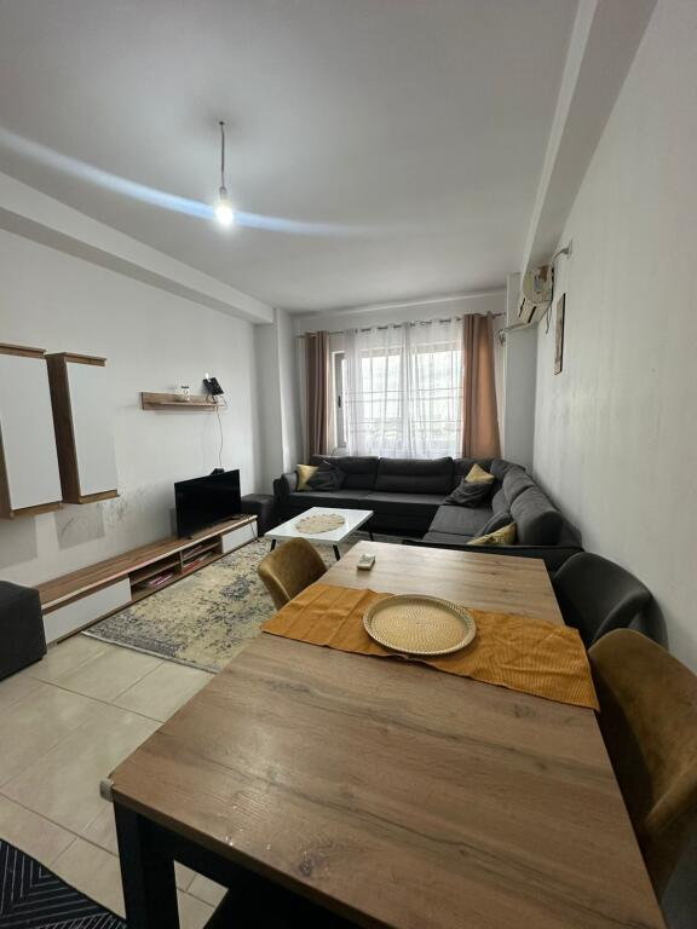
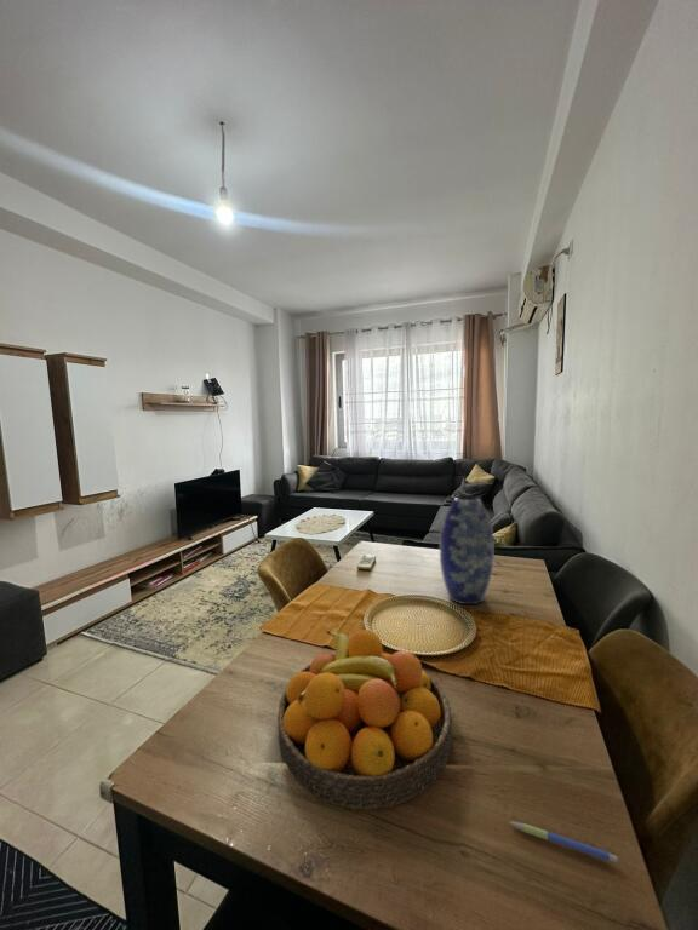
+ fruit bowl (362, 690)
+ vase (465, 549)
+ pen (560, 839)
